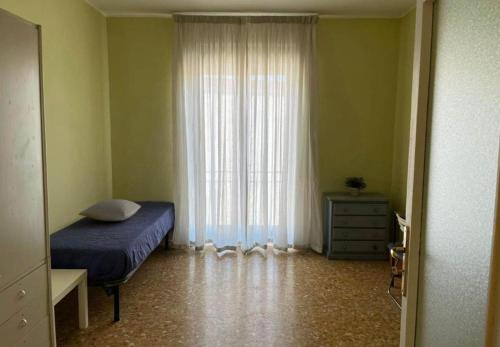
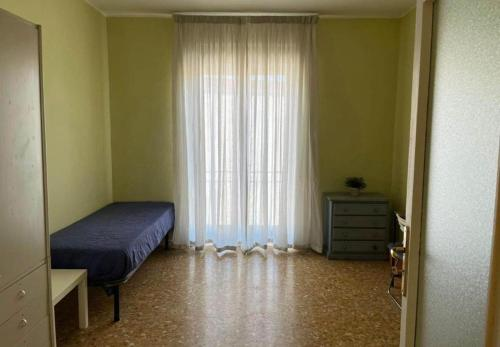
- pillow (111, 210)
